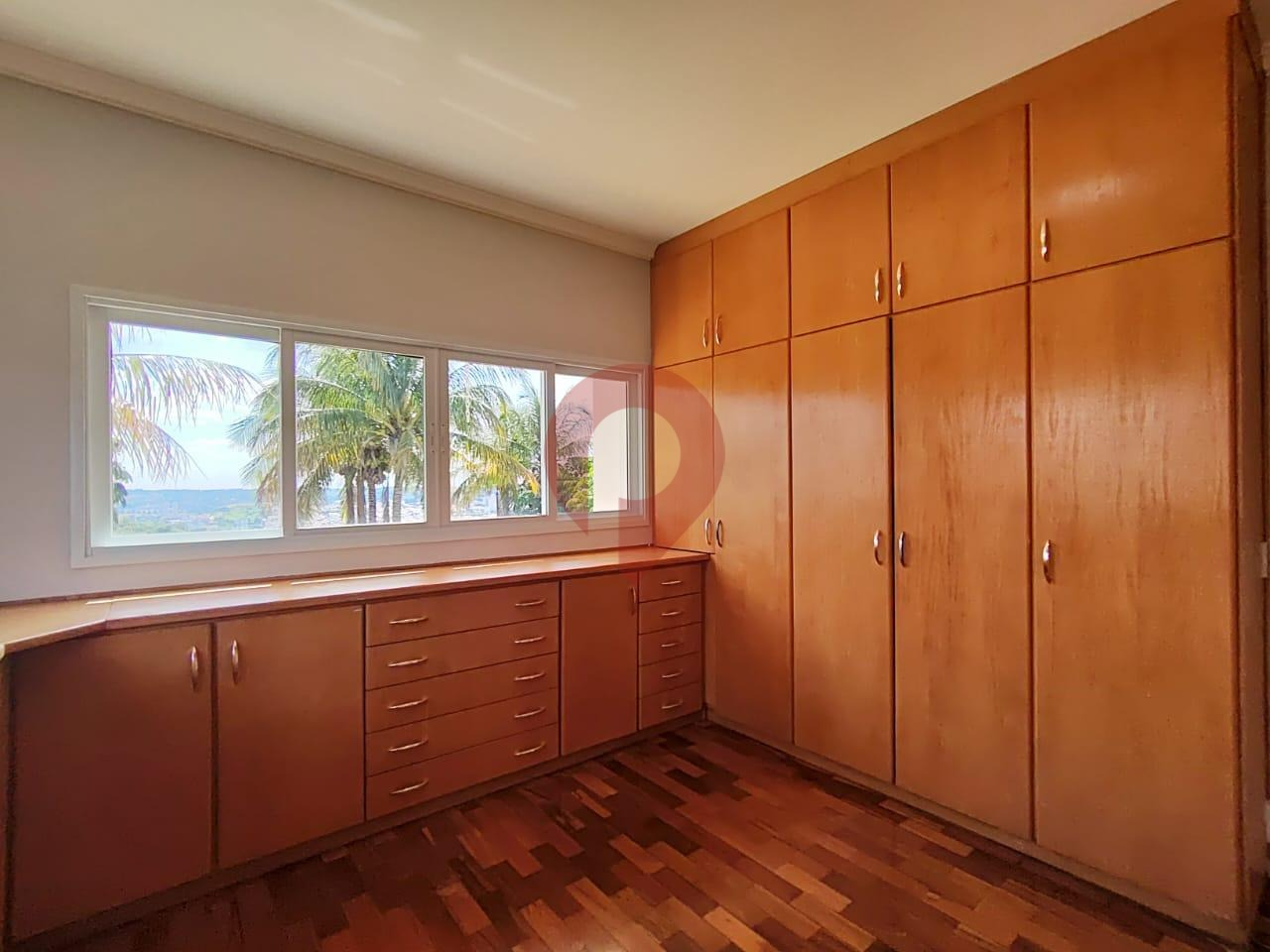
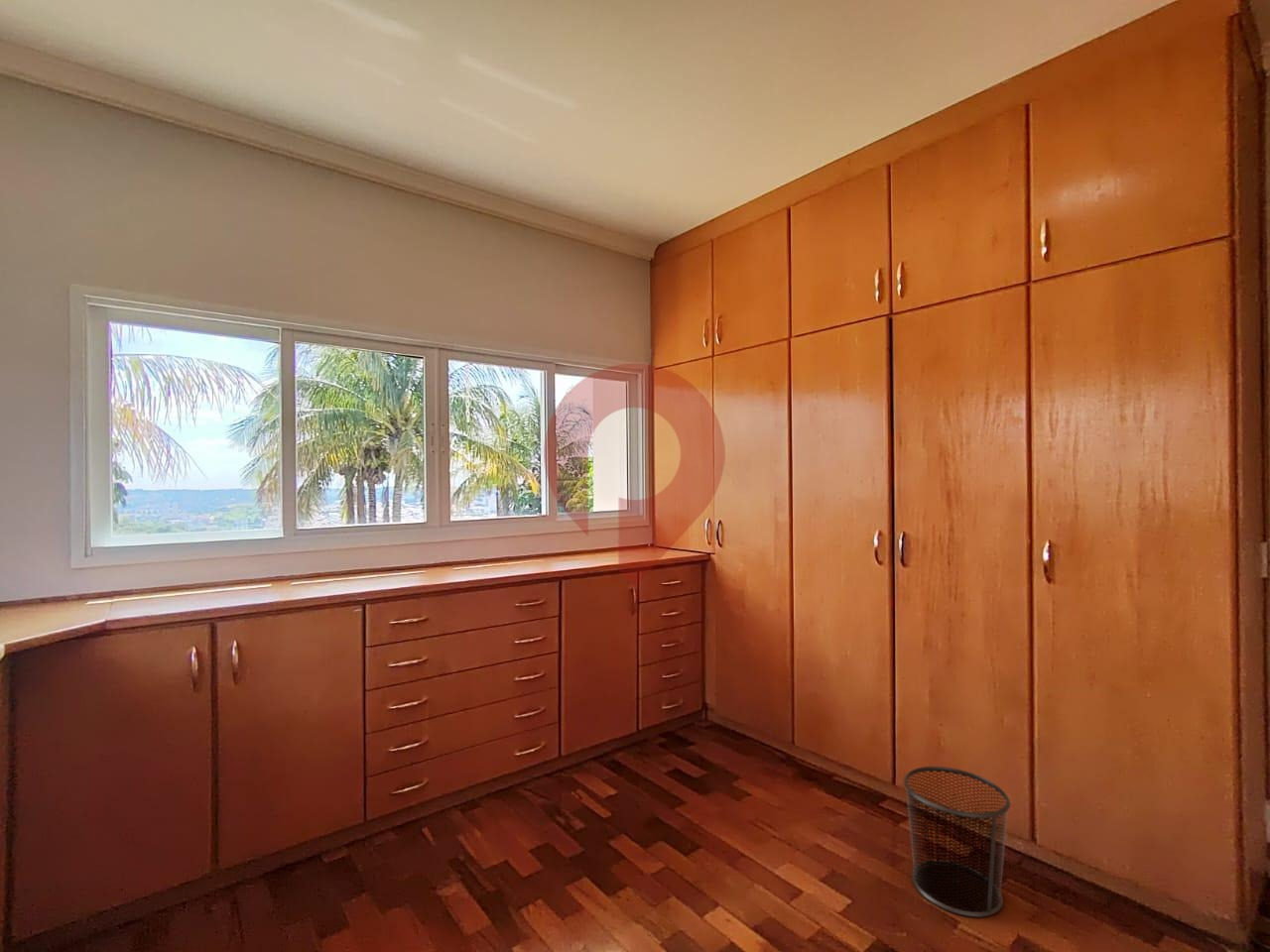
+ waste bin (954, 838)
